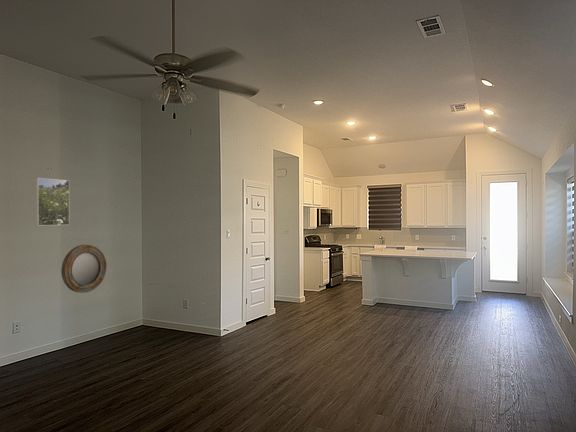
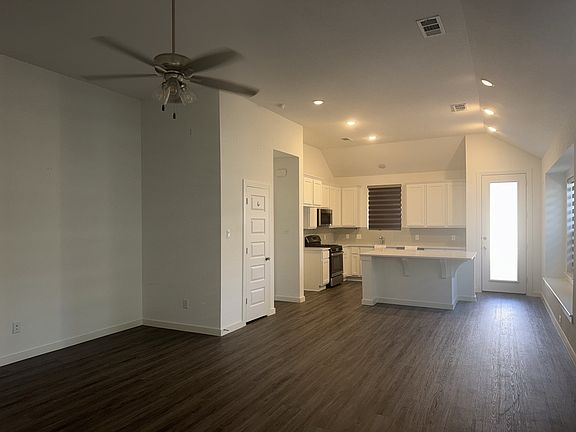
- home mirror (85, 268)
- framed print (53, 202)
